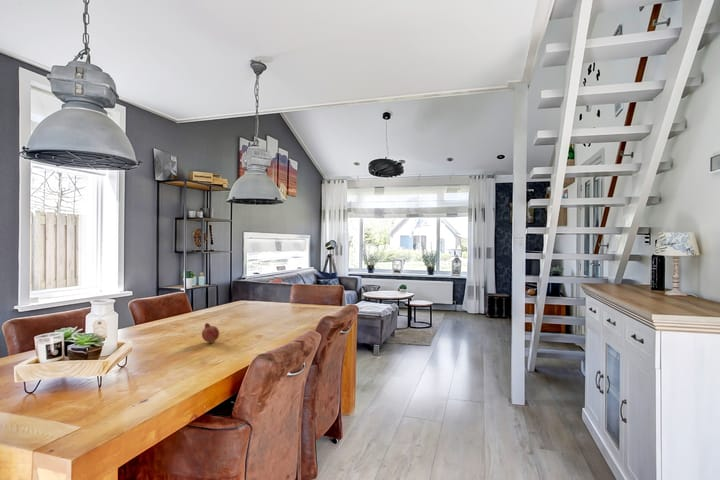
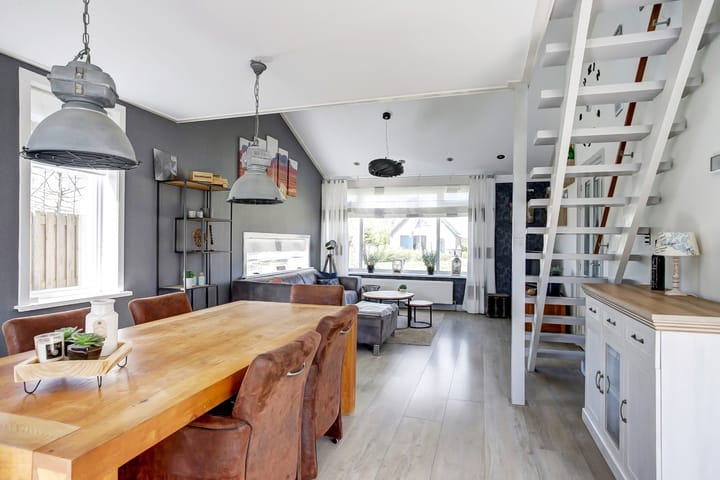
- fruit (210, 332)
